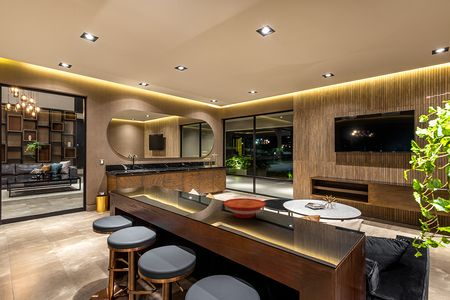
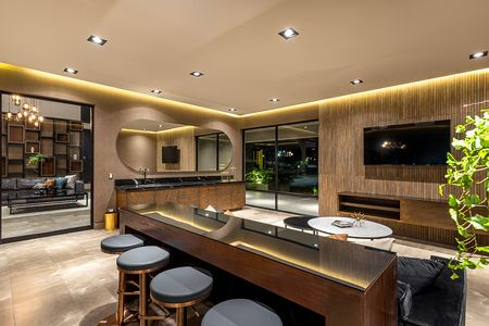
- bowl (244, 208)
